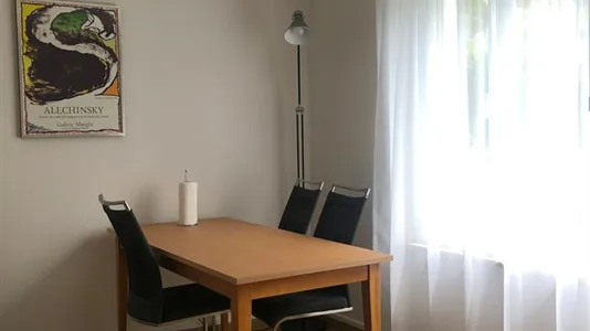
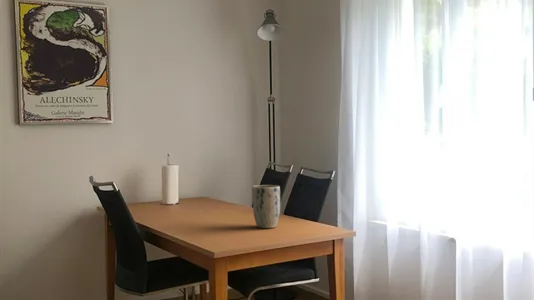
+ plant pot (266, 206)
